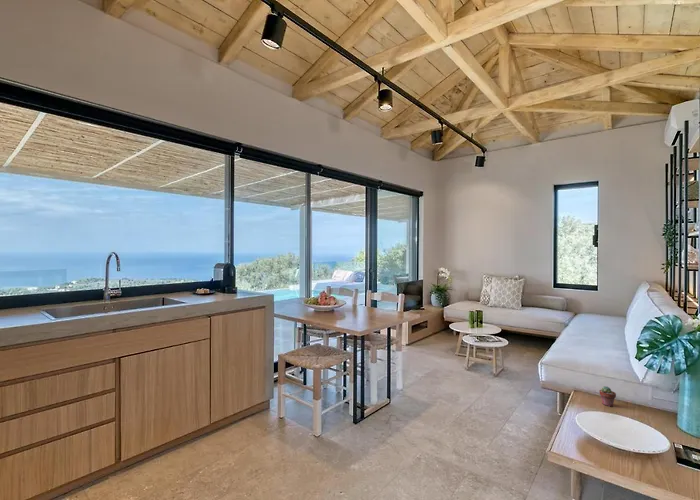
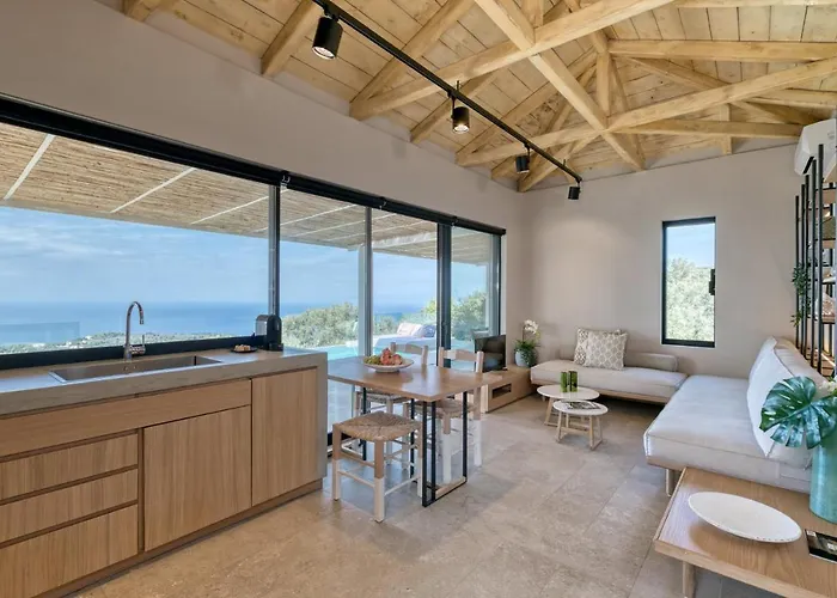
- potted succulent (607, 395)
